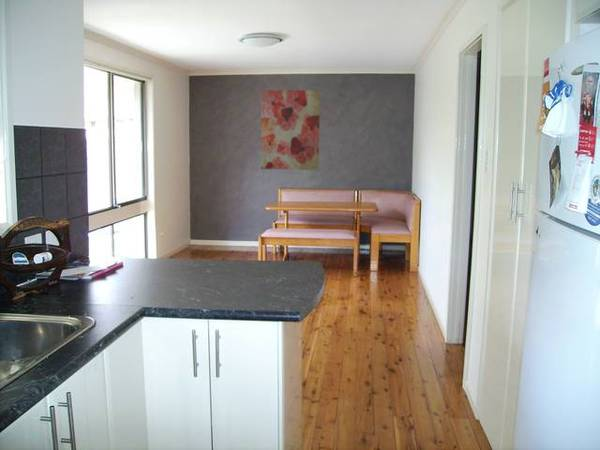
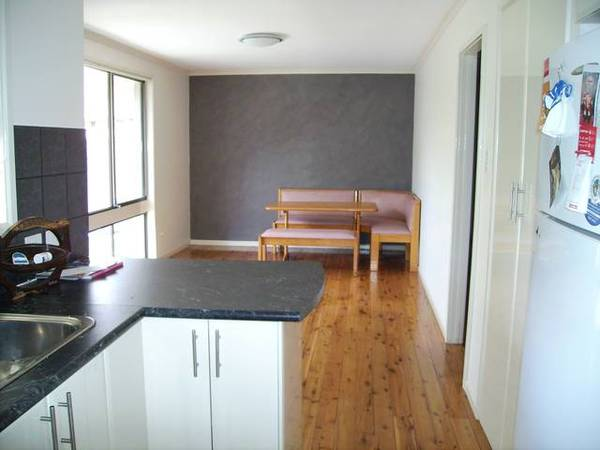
- wall art (290, 130)
